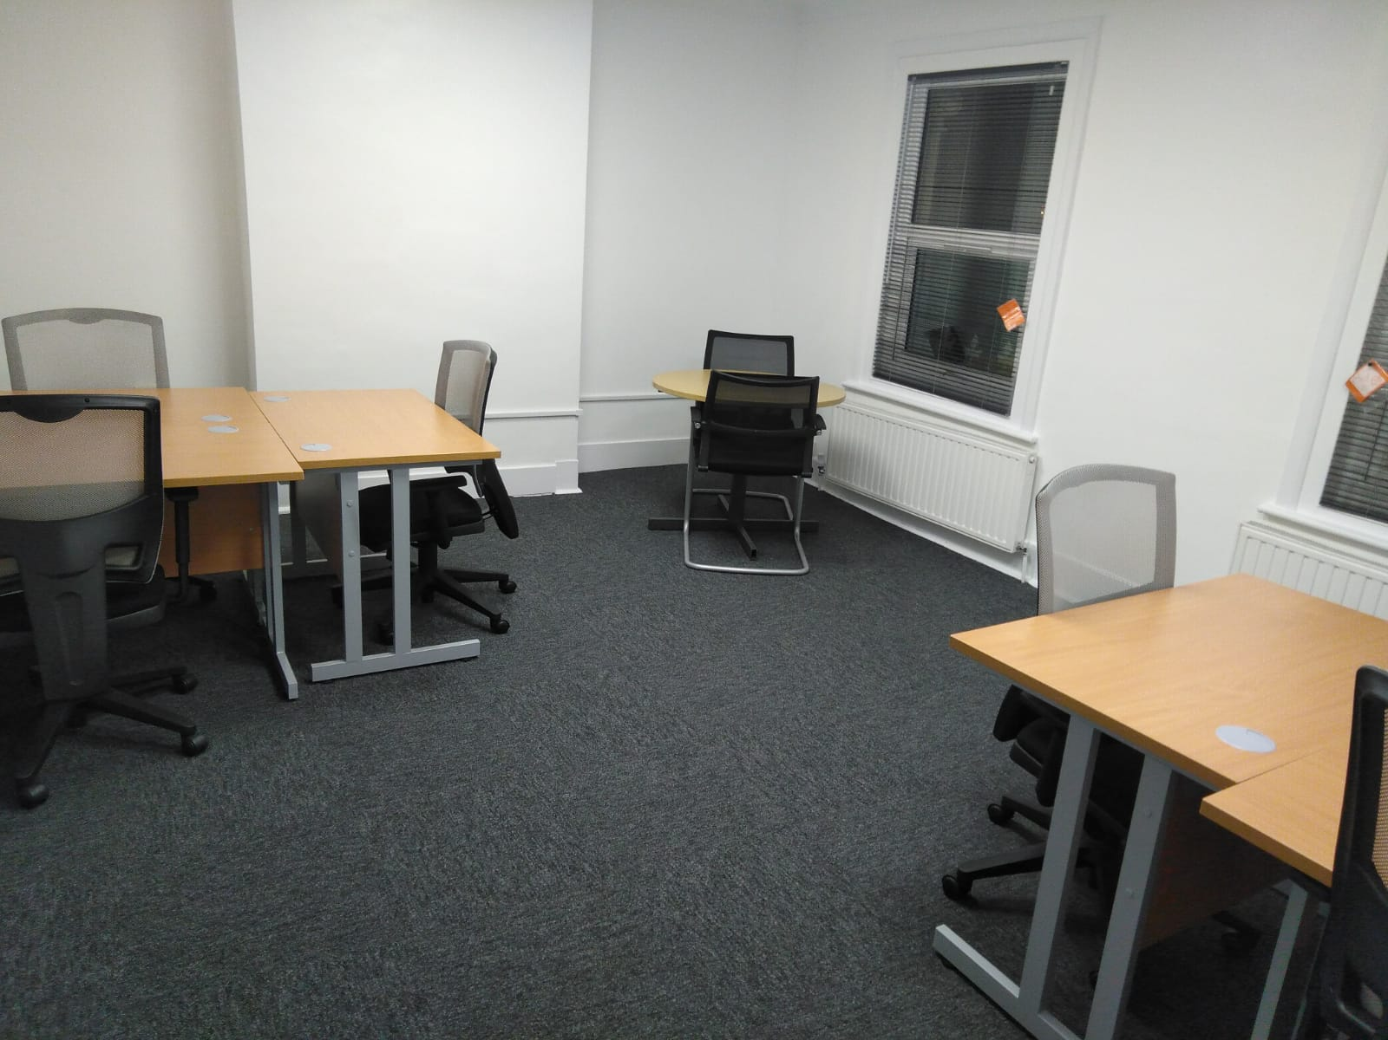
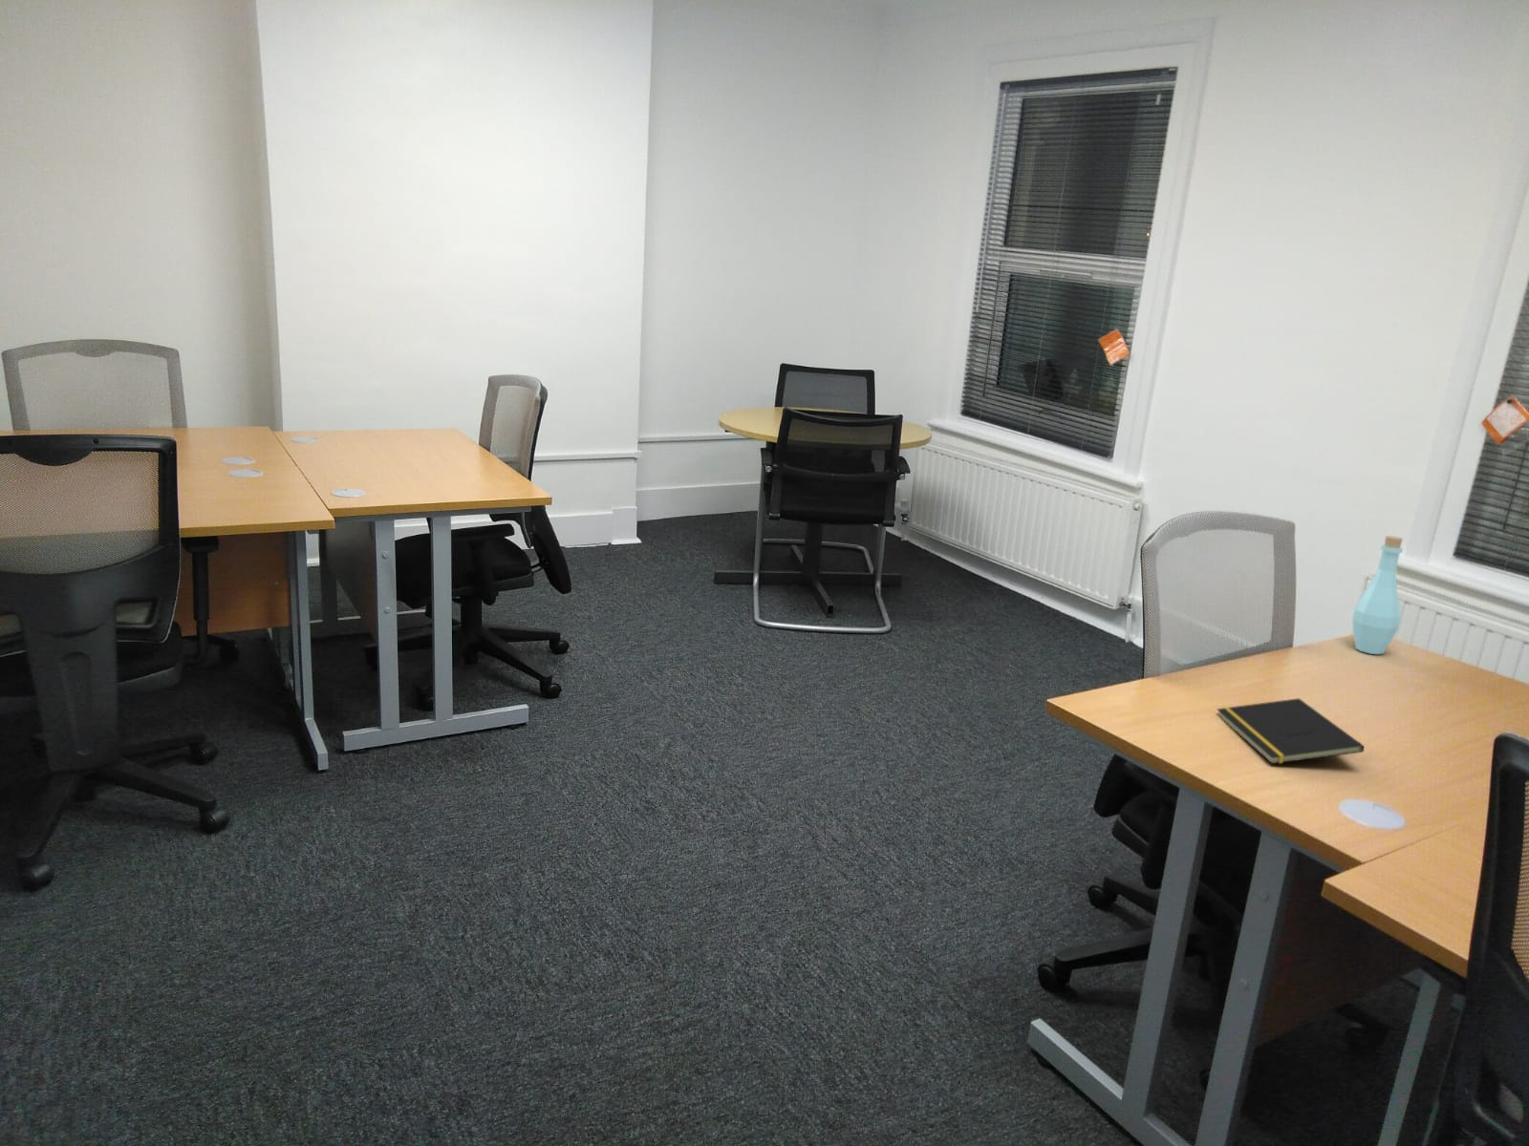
+ notepad (1286, 728)
+ bottle (1381, 593)
